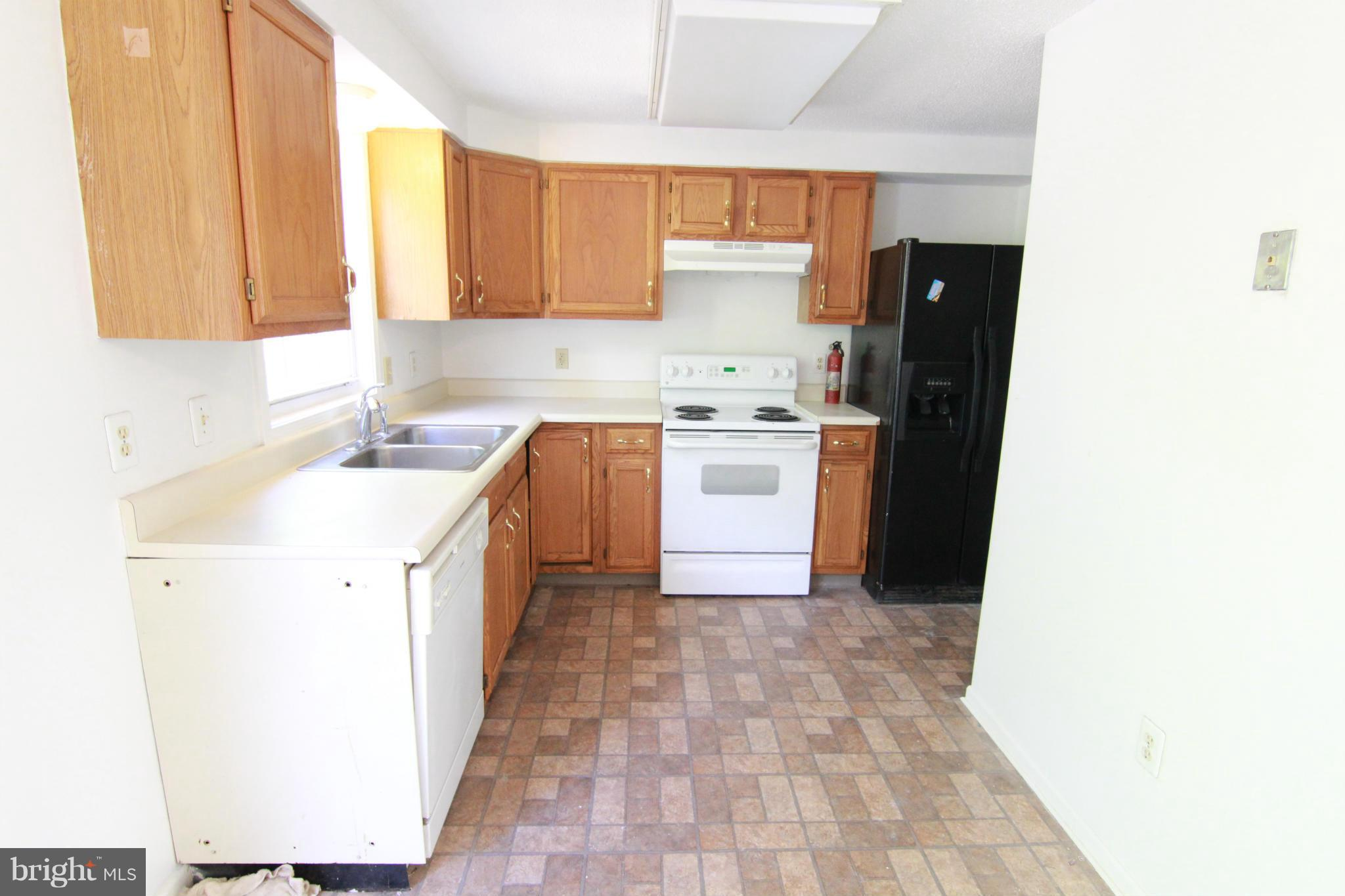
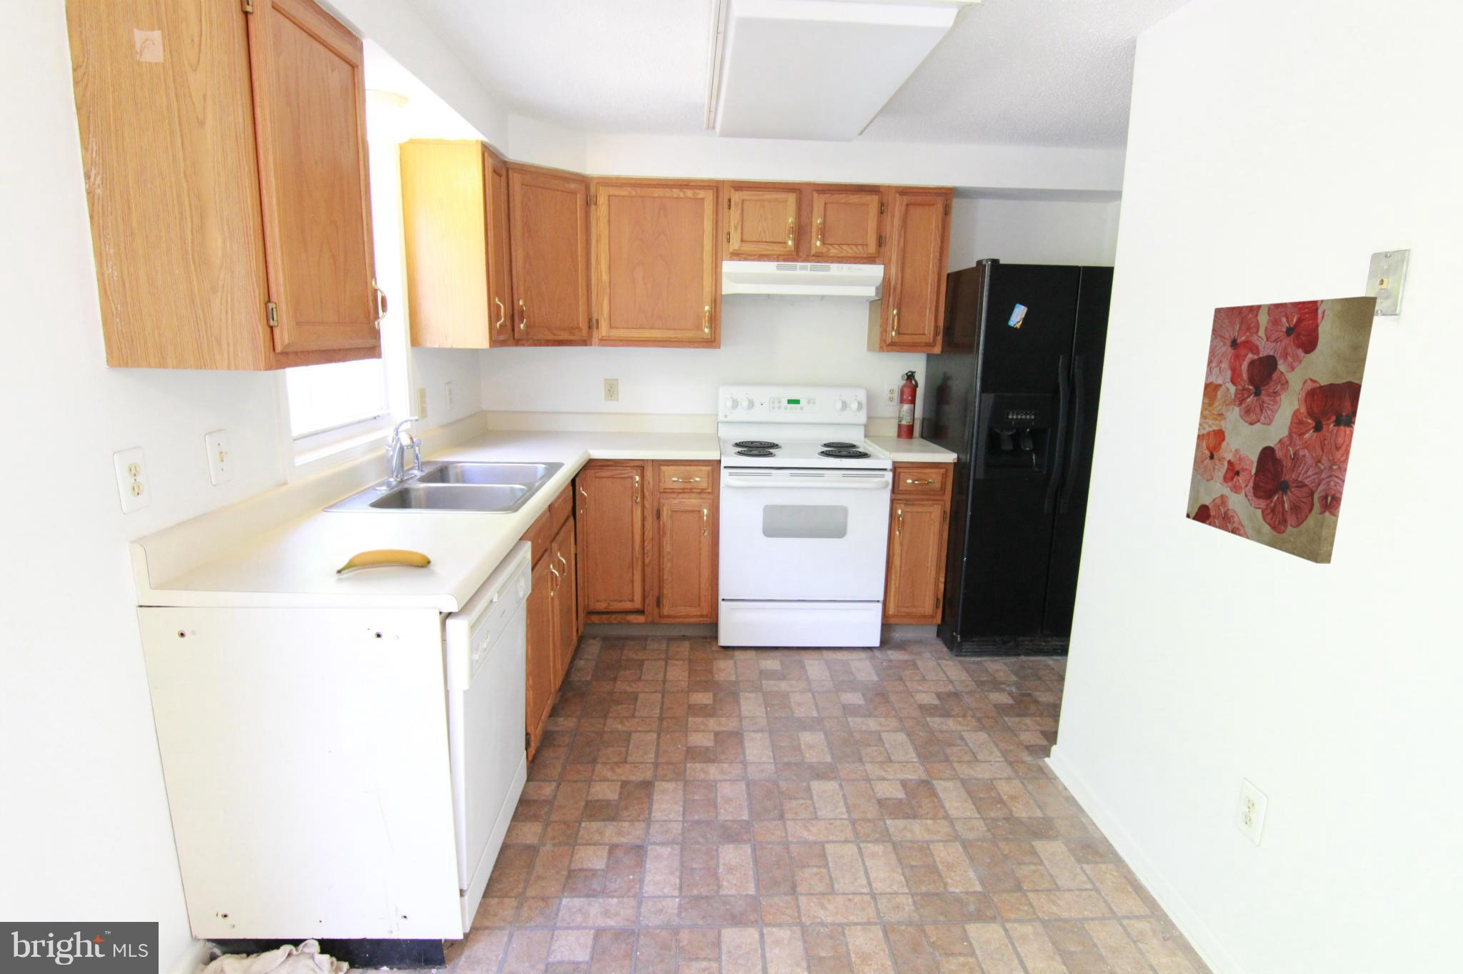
+ wall art (1266, 424)
+ banana (386, 560)
